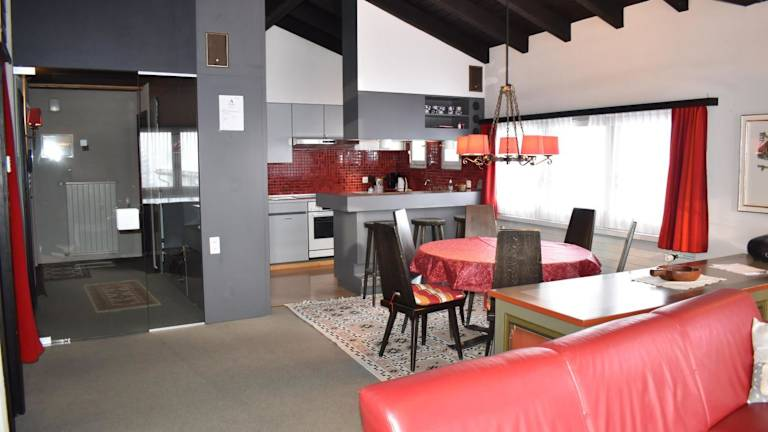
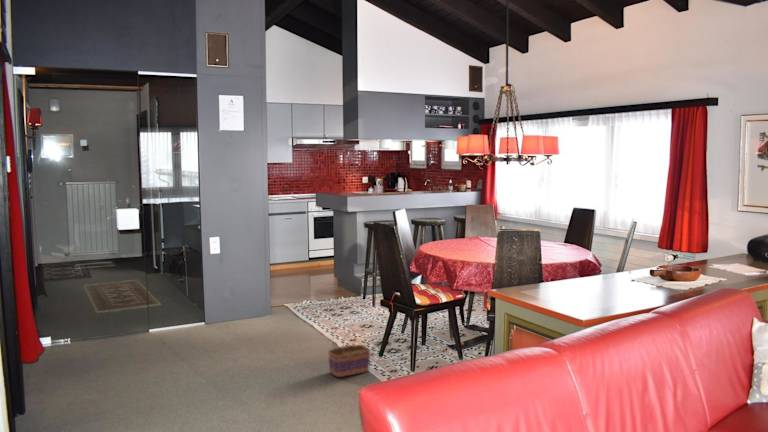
+ basket (349, 350)
